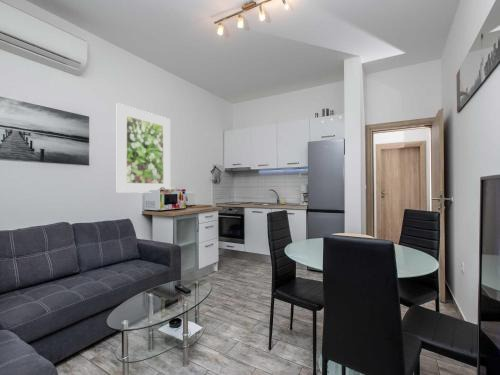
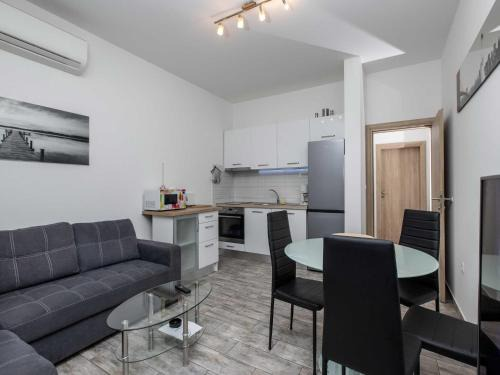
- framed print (146, 152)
